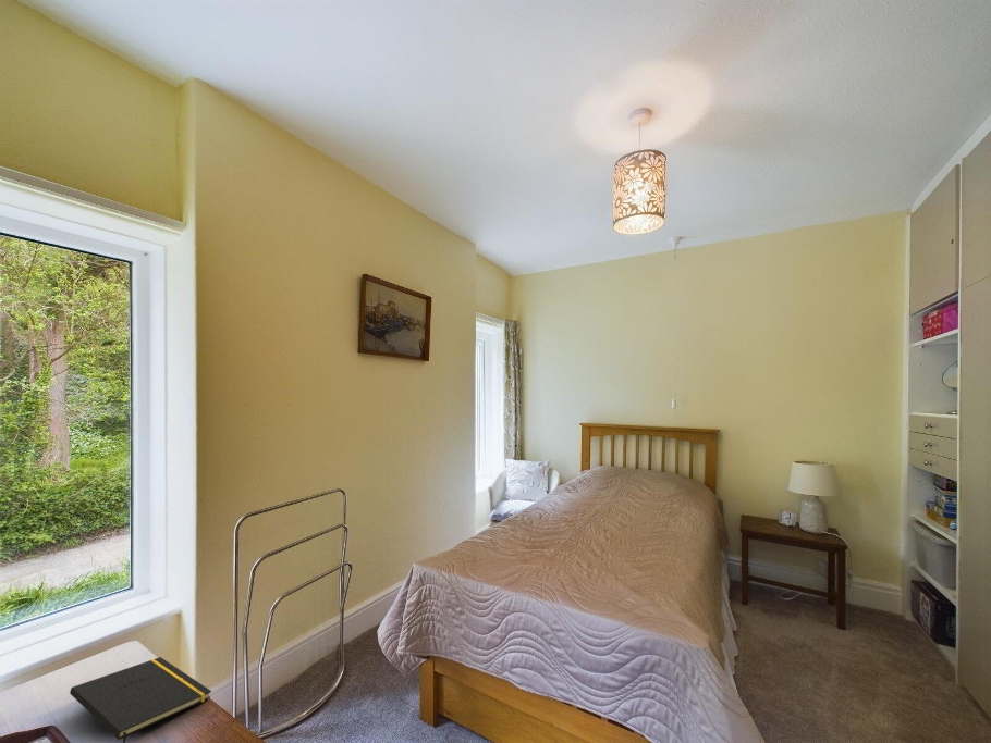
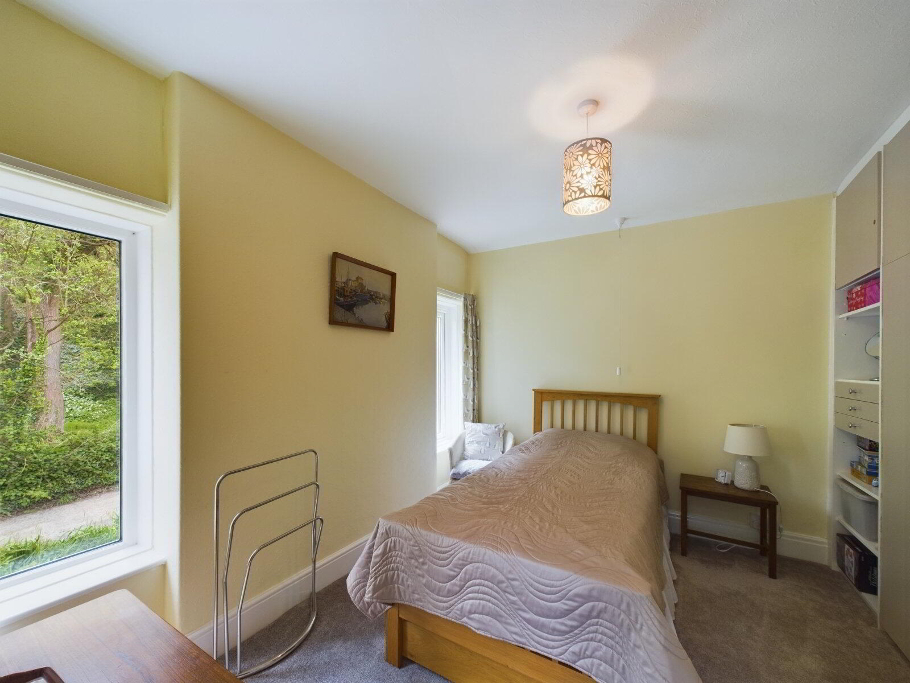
- notepad (142, 692)
